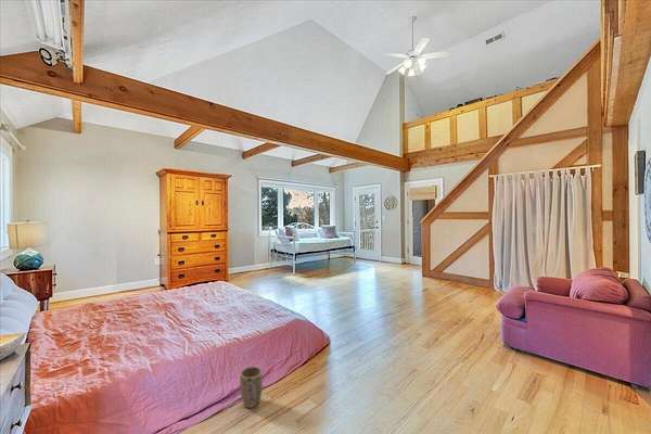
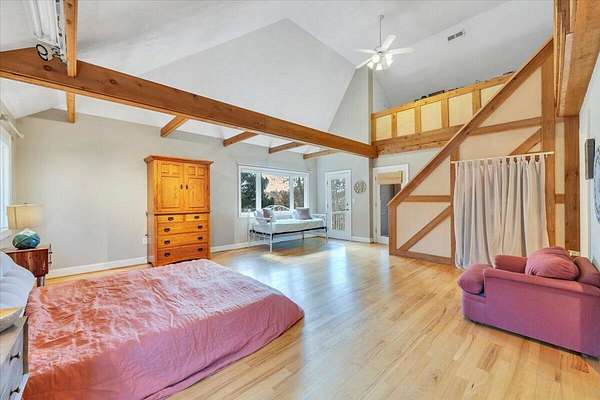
- plant pot (251, 387)
